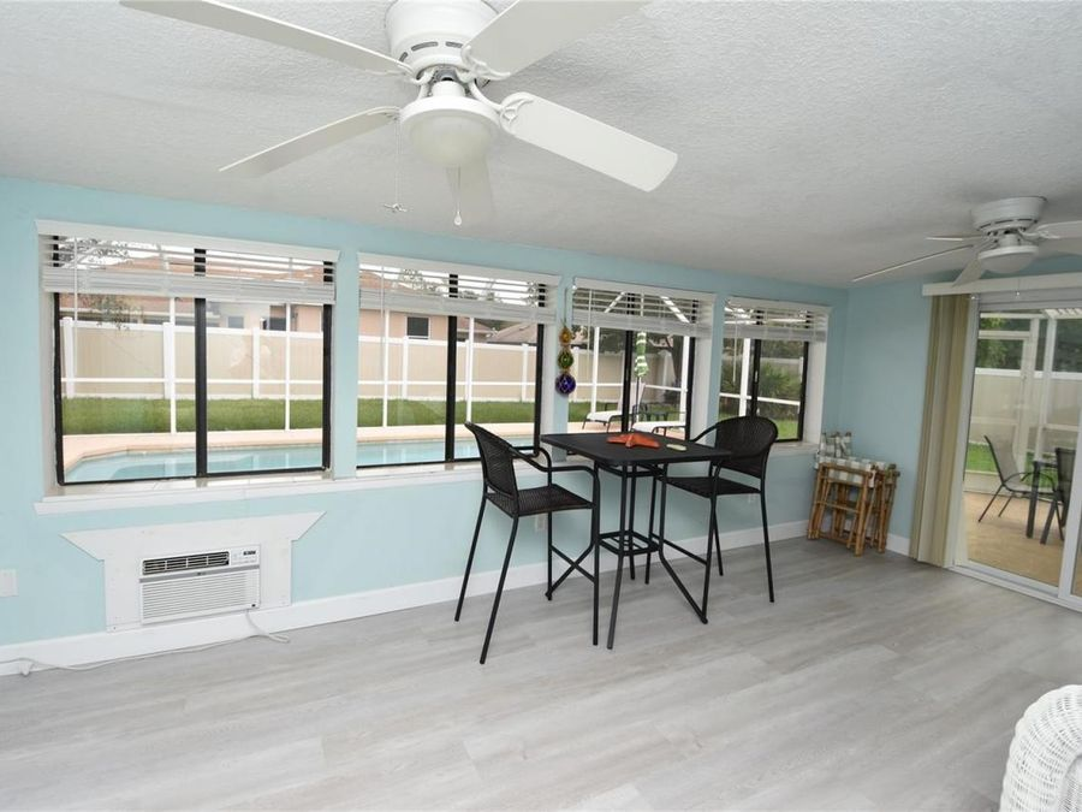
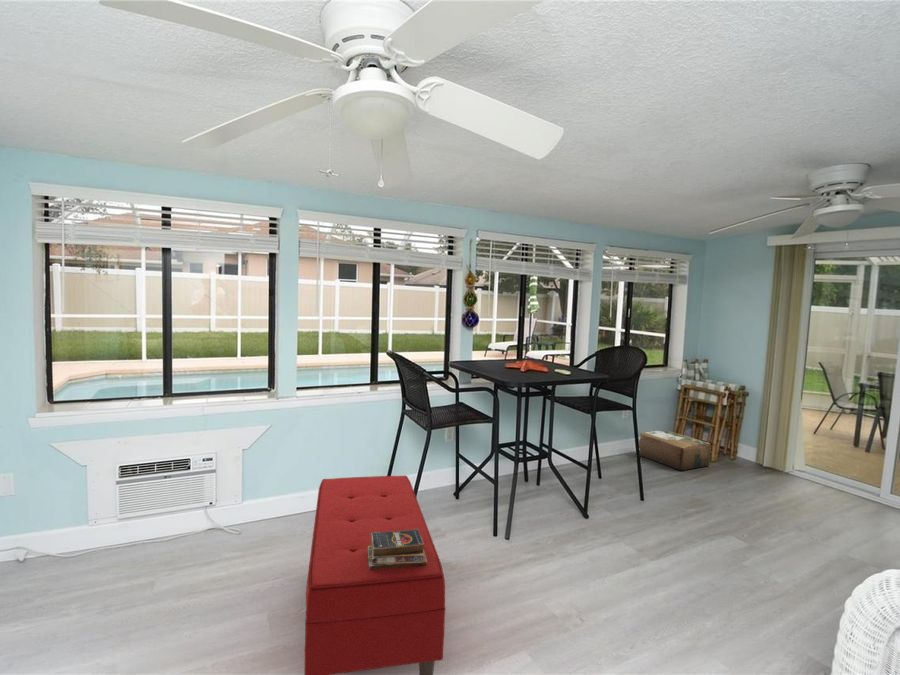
+ cardboard box (672, 448)
+ books (397, 546)
+ bench (368, 567)
